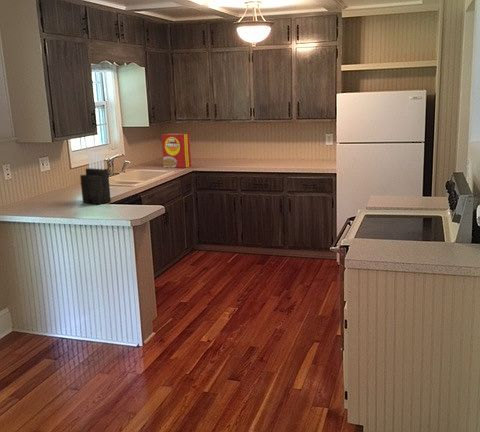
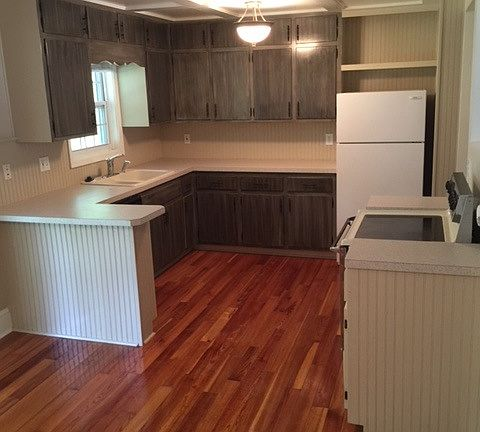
- knife block (93, 177)
- cereal box (176, 150)
